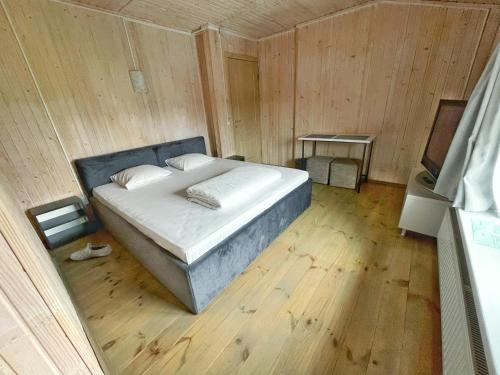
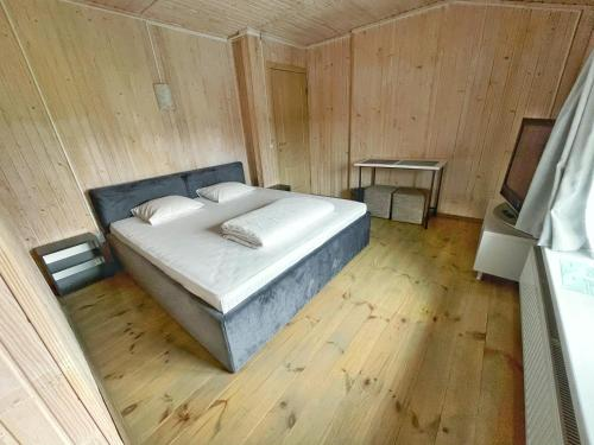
- shoe (90, 250)
